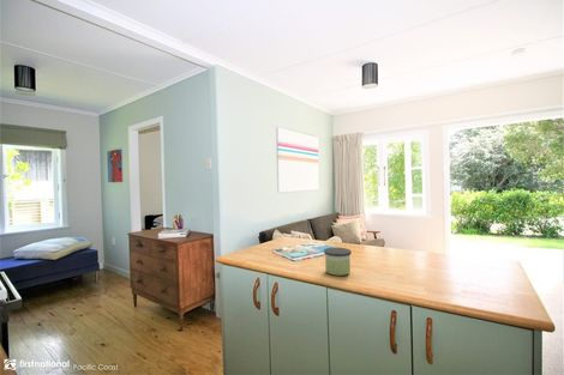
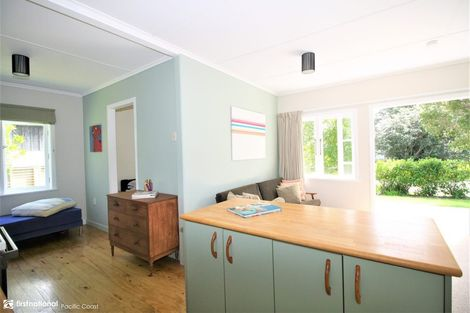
- candle (337, 261)
